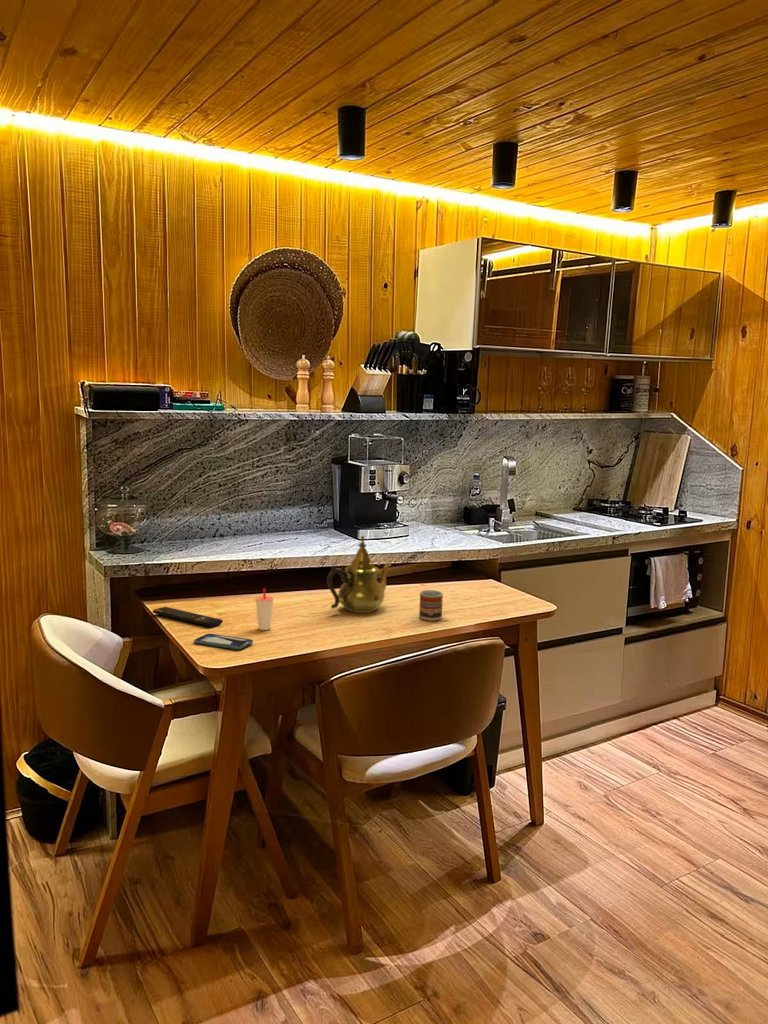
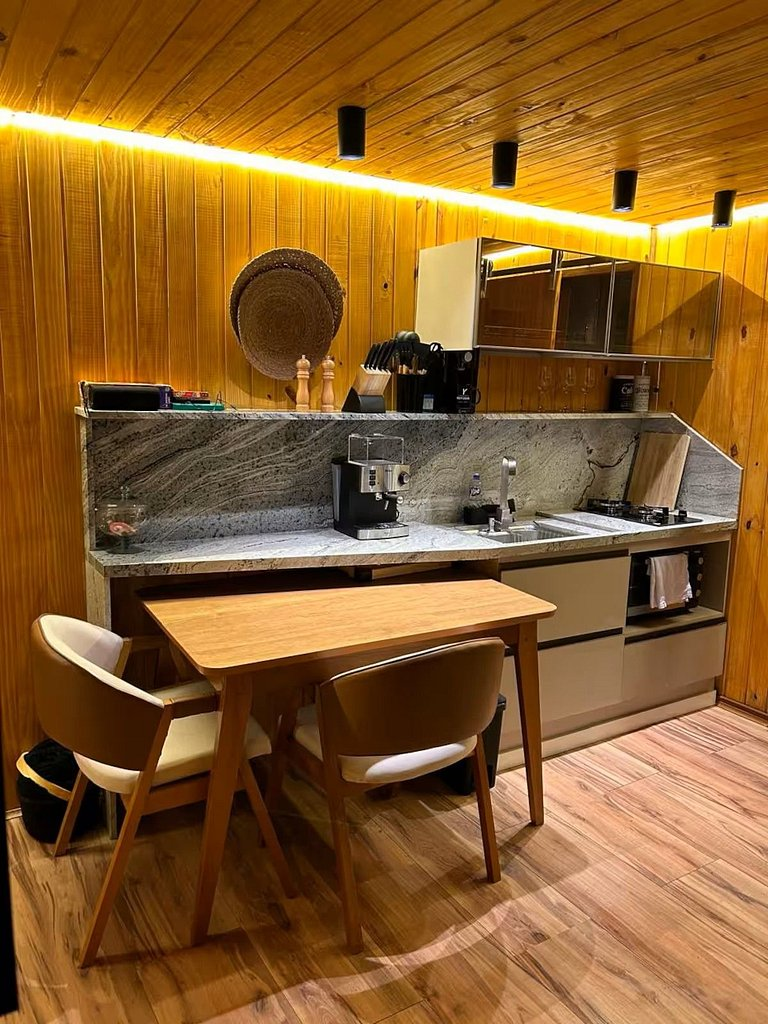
- remote control (186, 617)
- cup (428, 604)
- smartphone (223, 641)
- teapot (360, 572)
- cup (264, 608)
